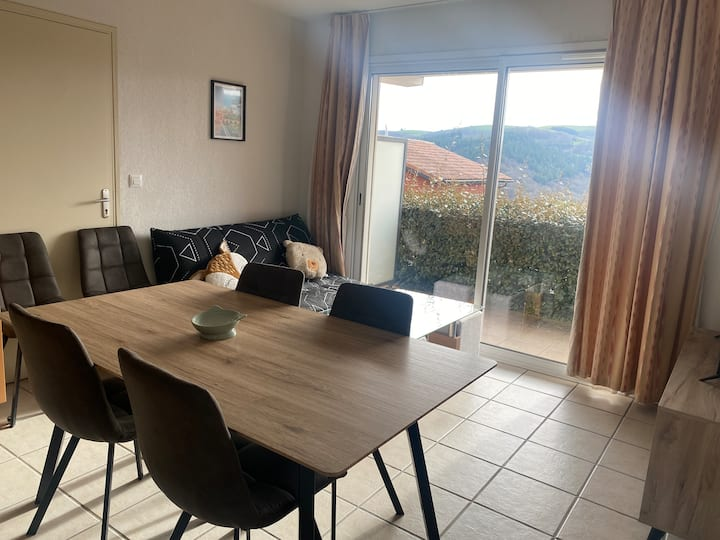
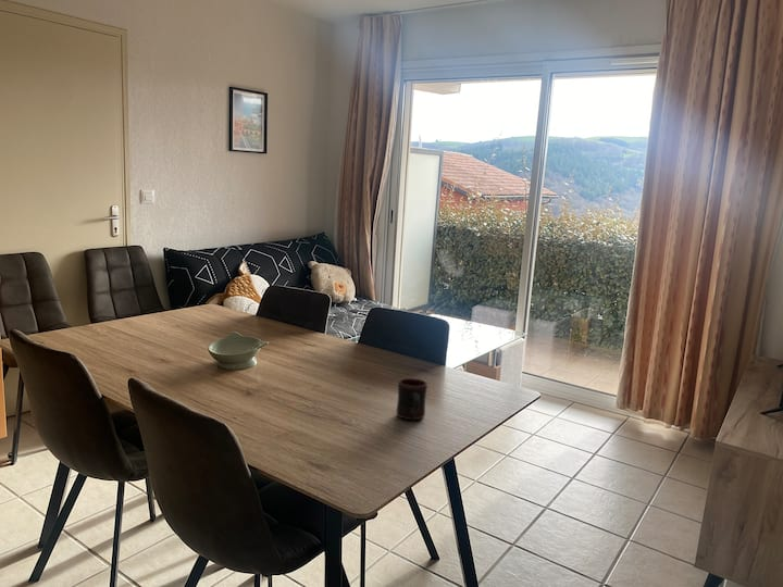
+ mug (412, 401)
